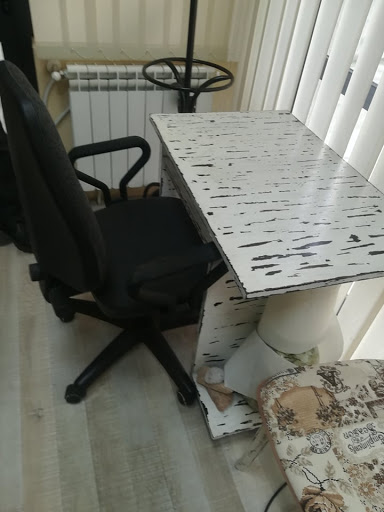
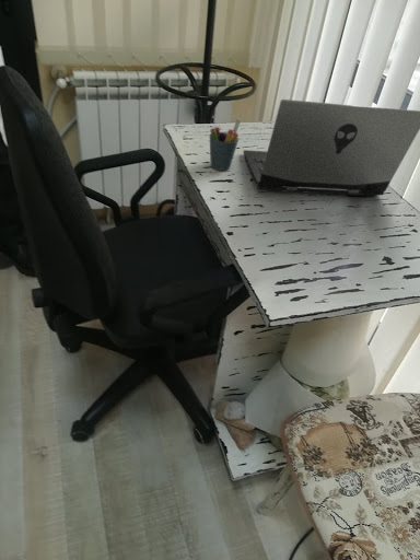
+ laptop (323, 137)
+ pen holder (223, 144)
